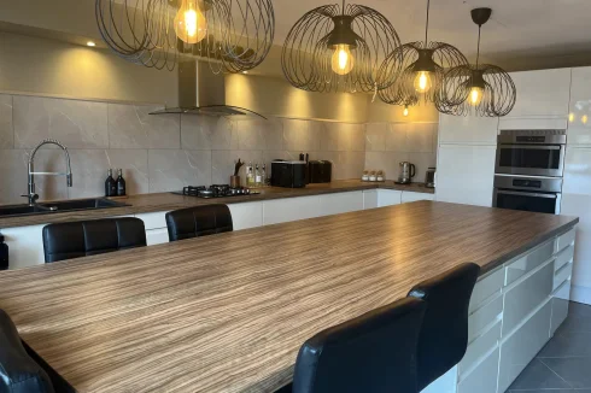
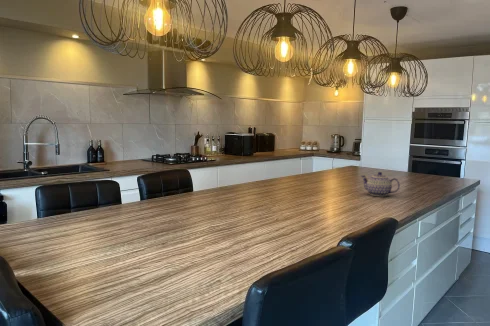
+ teapot (379, 183)
